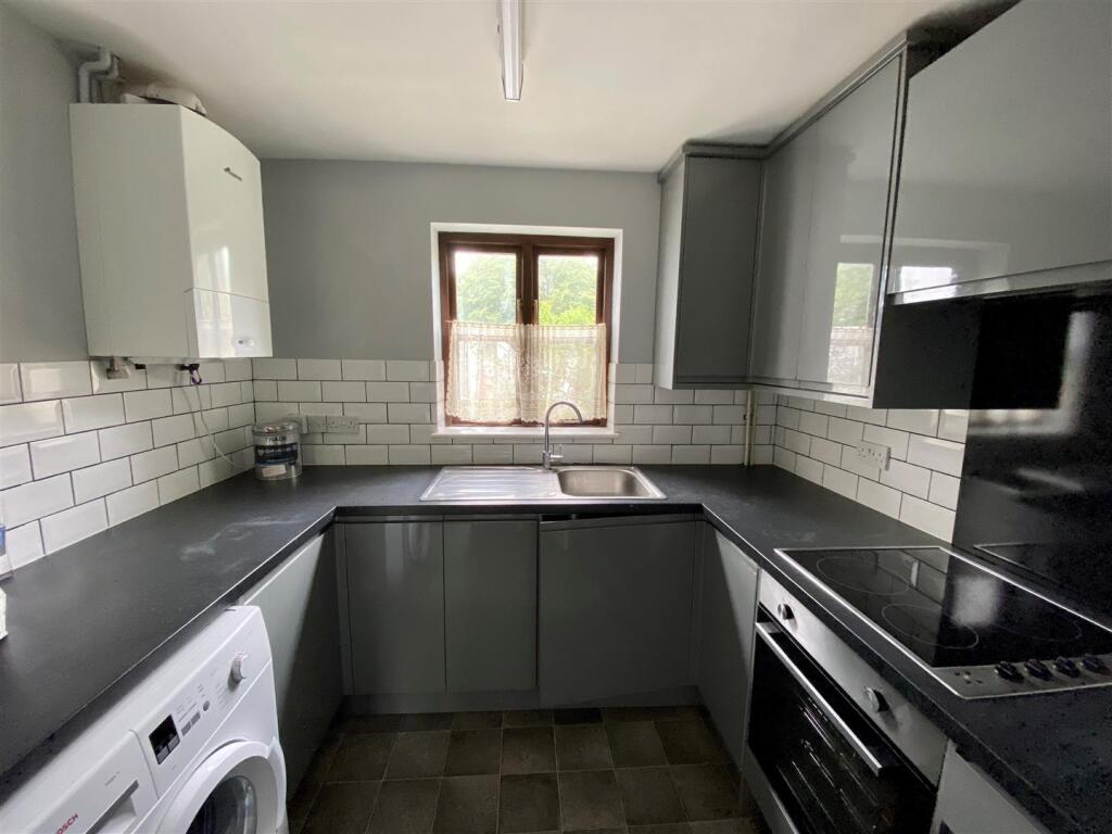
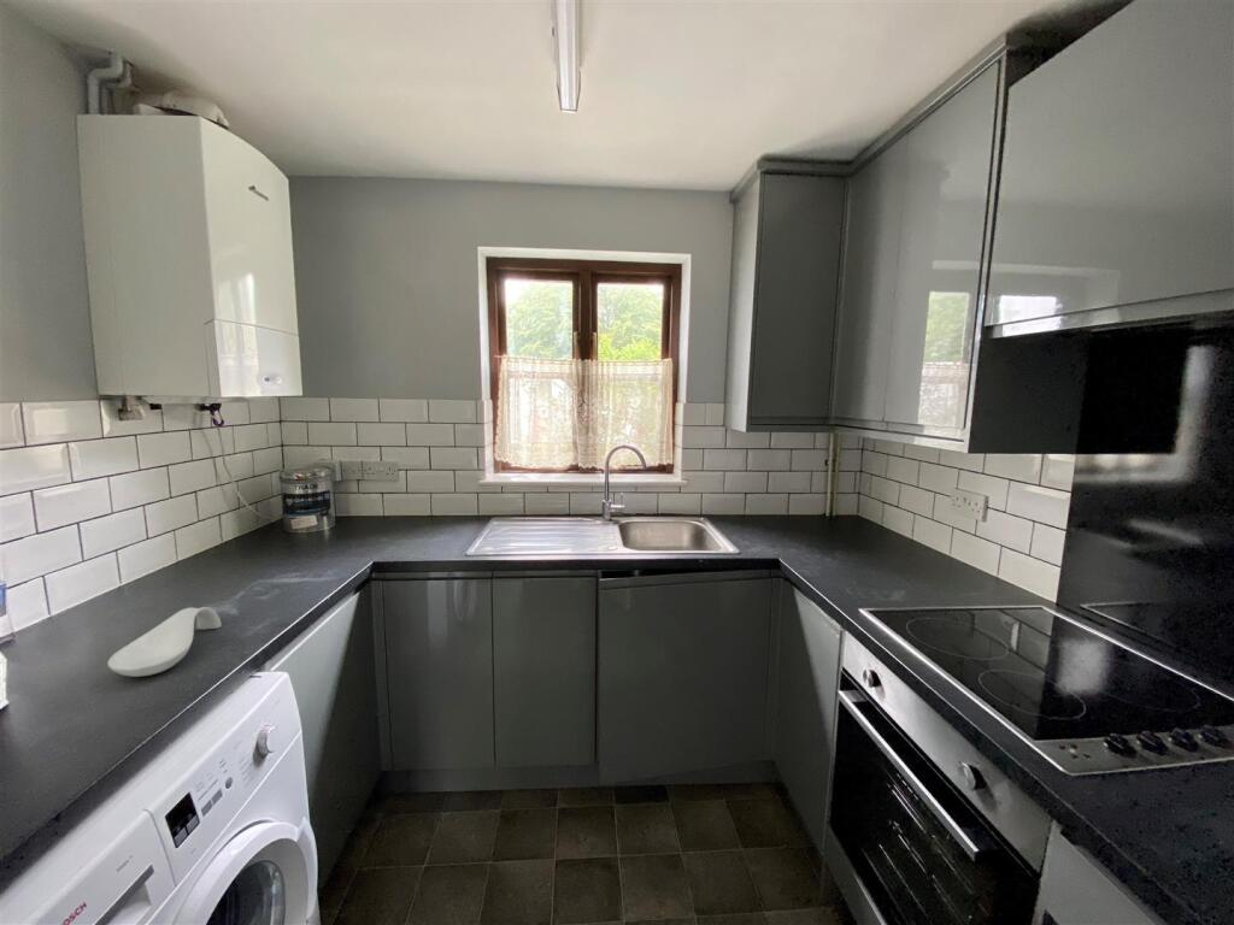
+ spoon rest (172, 637)
